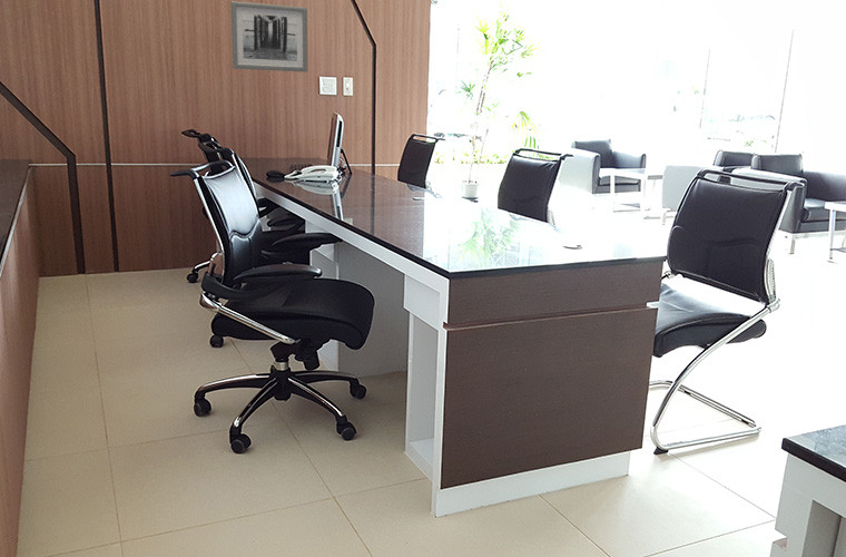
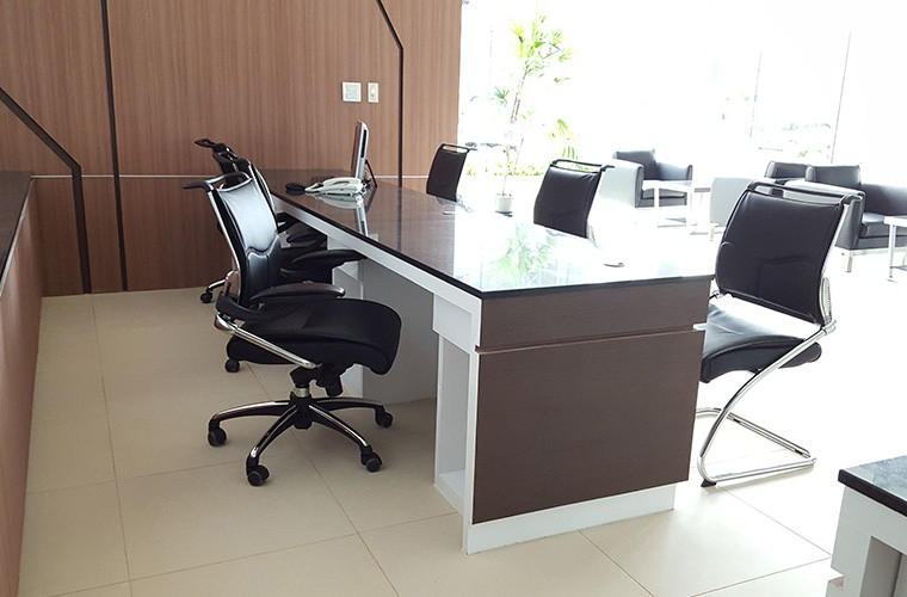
- wall art (269, 37)
